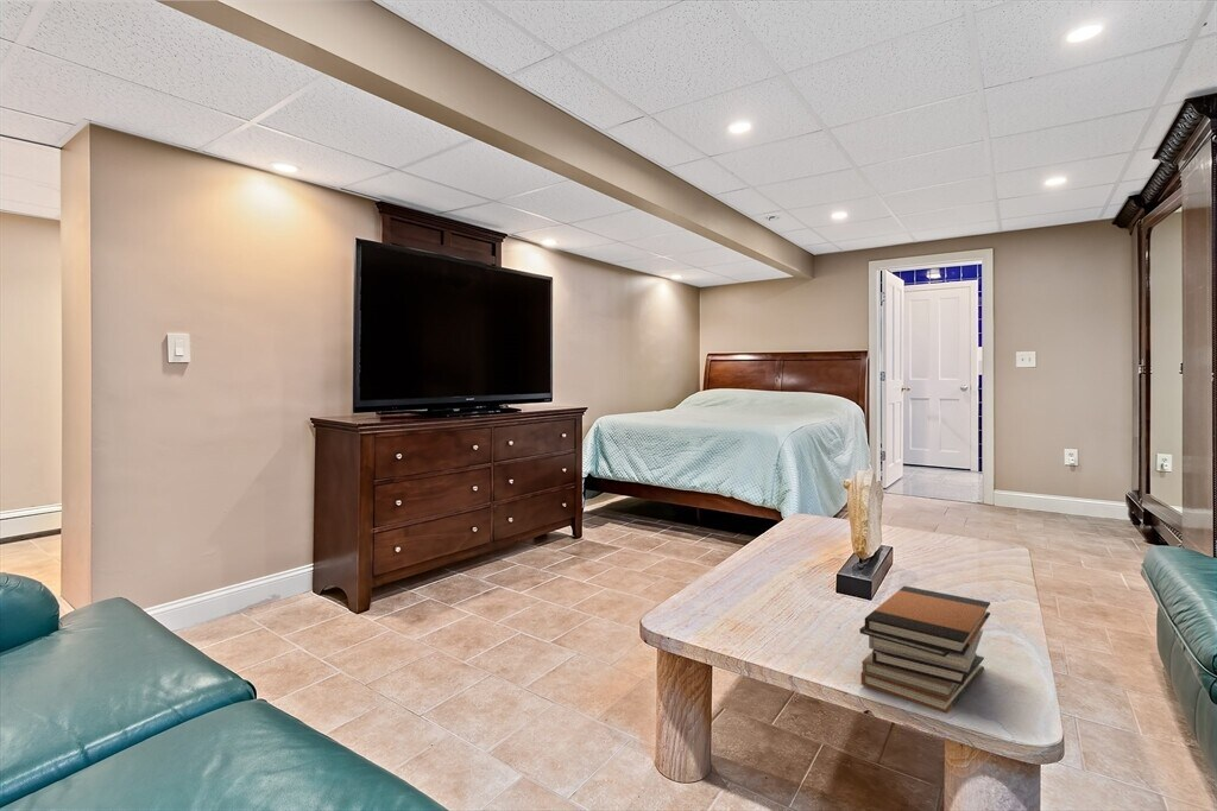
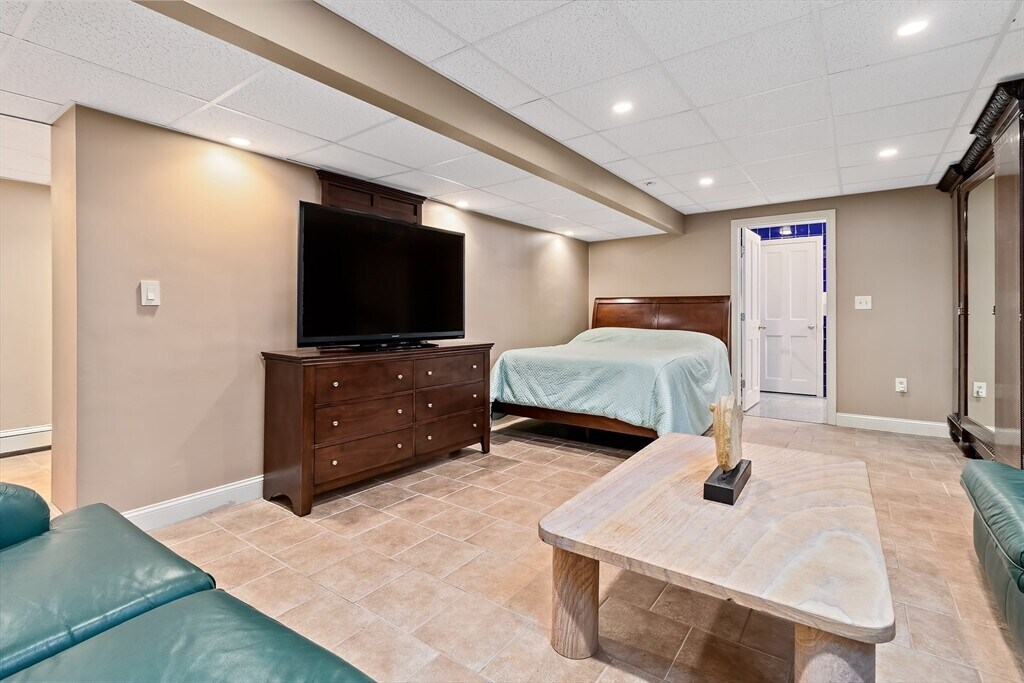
- book stack (927, 642)
